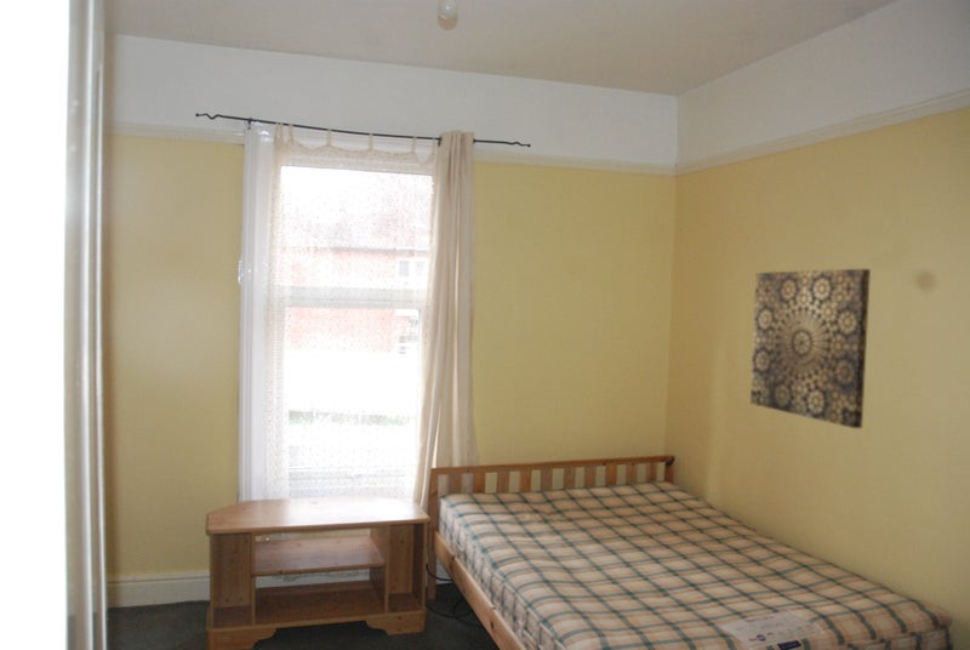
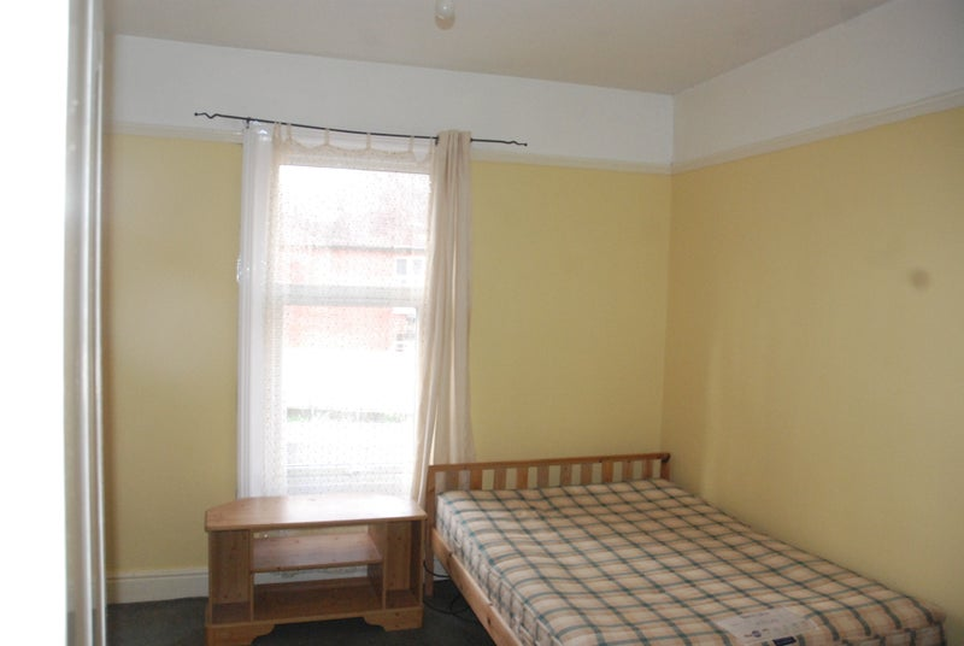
- wall art (804, 343)
